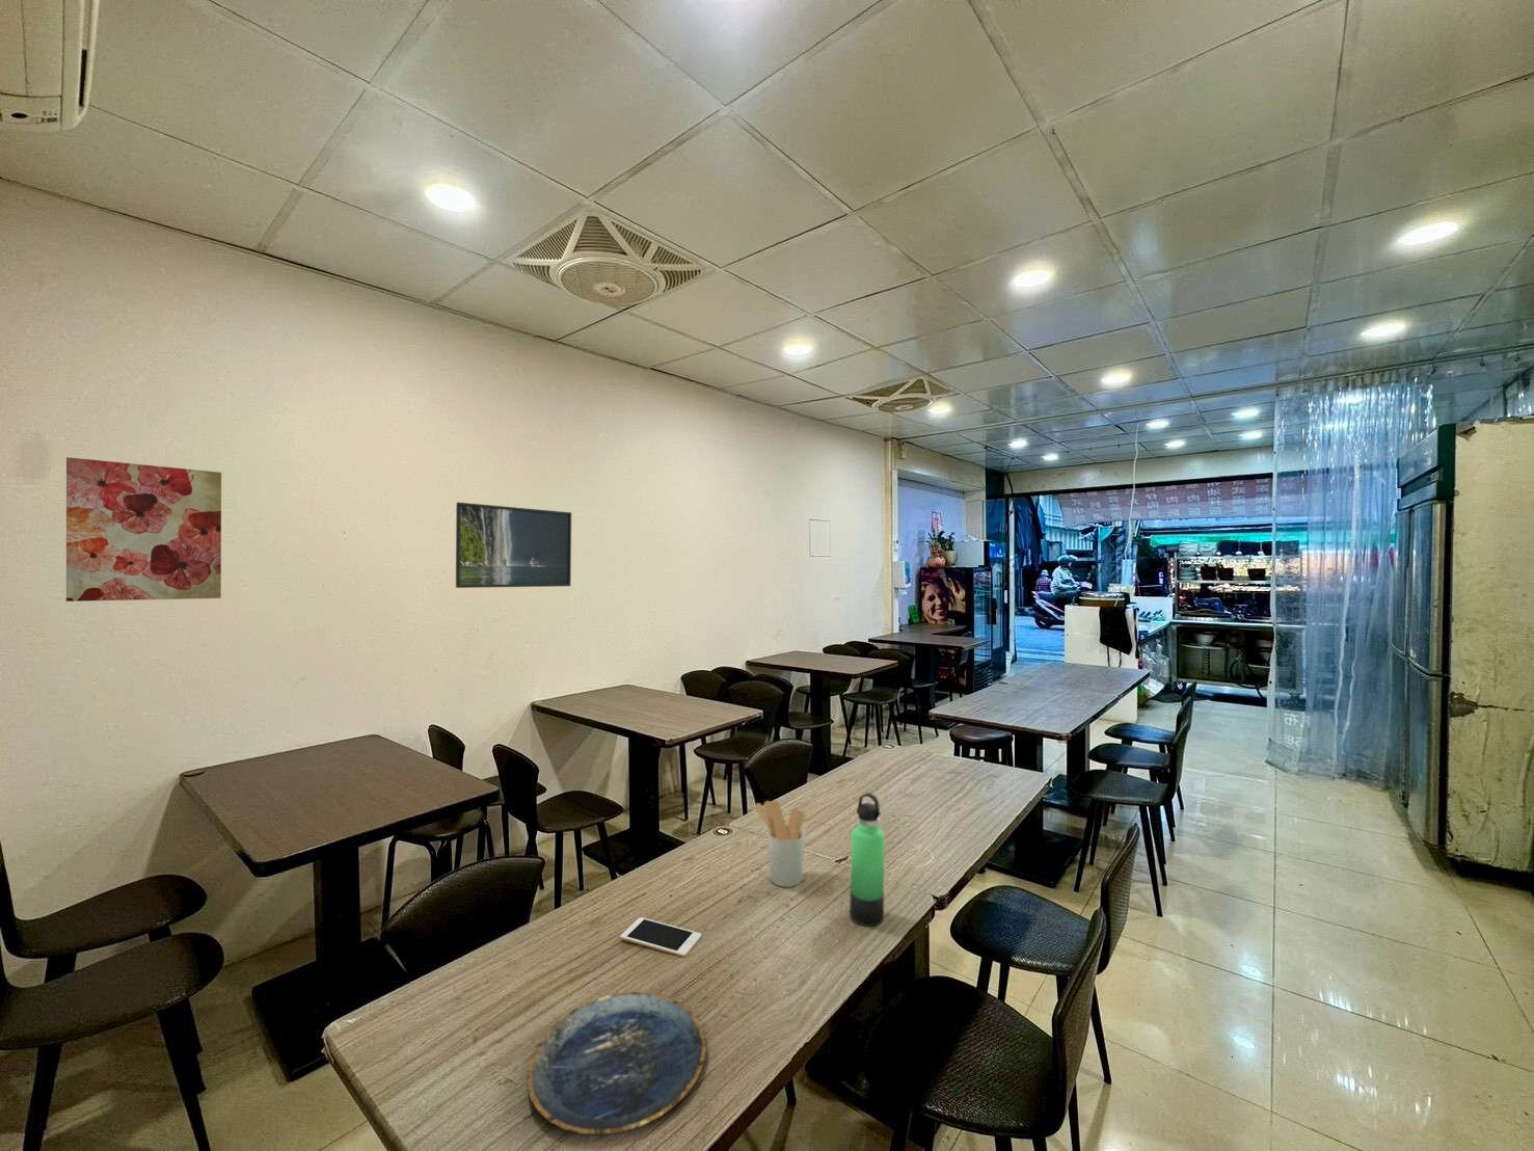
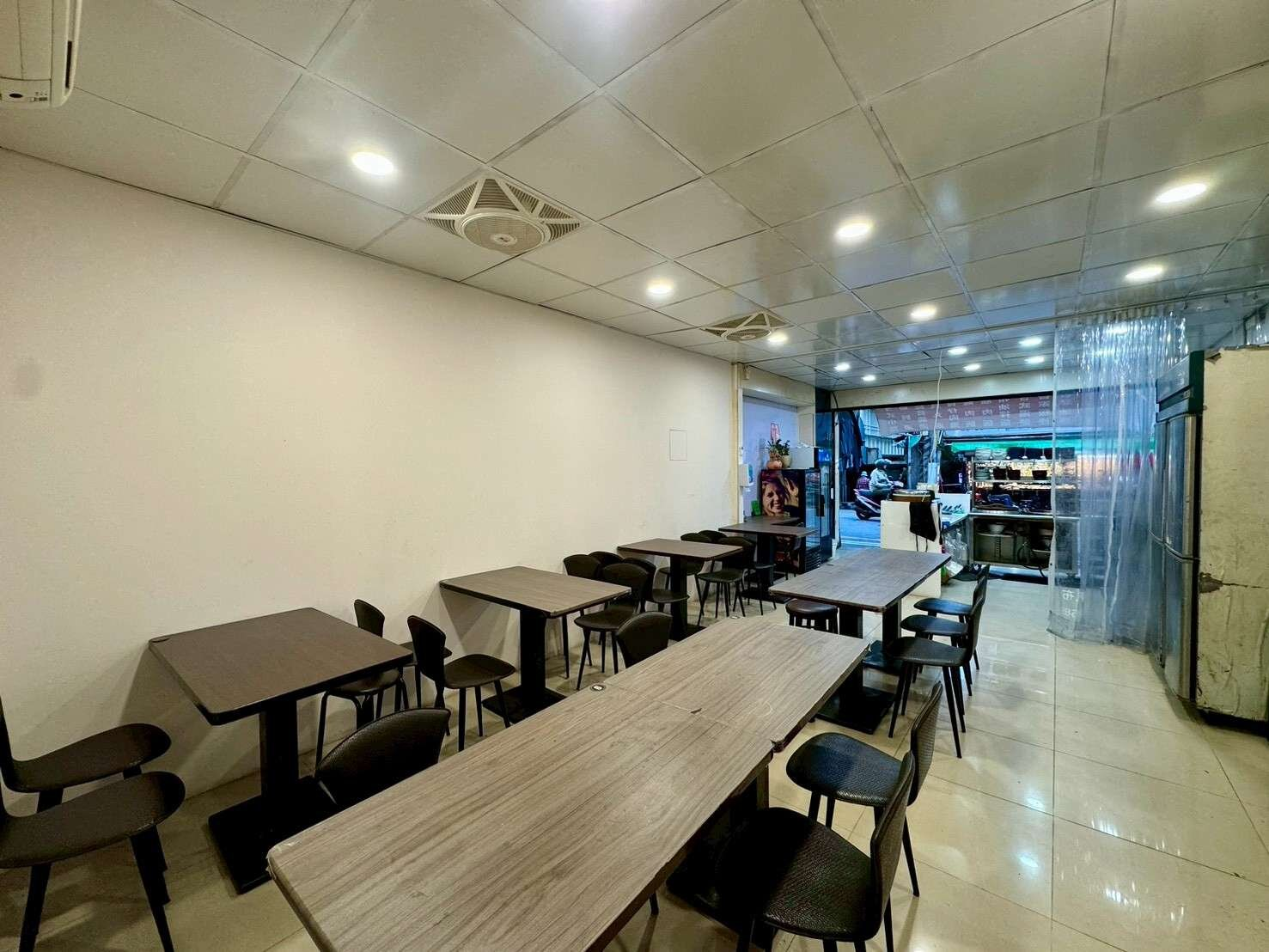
- cell phone (660, 936)
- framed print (517, 546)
- plate (619, 1057)
- wall art (149, 532)
- thermos bottle (867, 855)
- utensil holder (780, 840)
